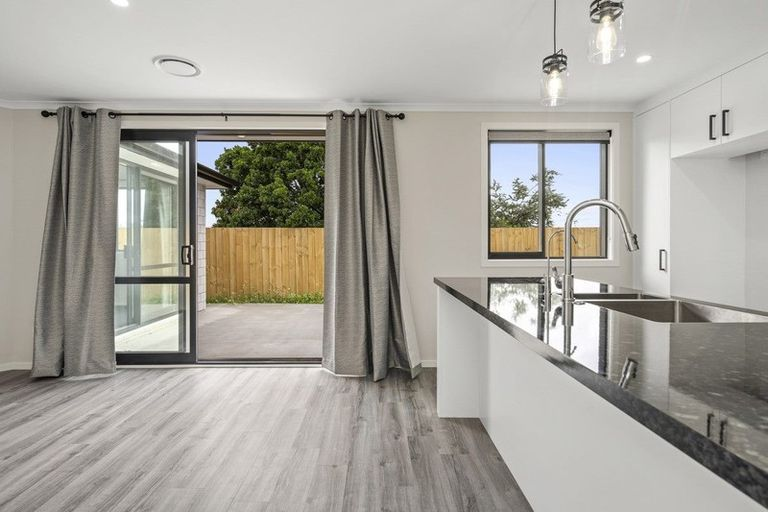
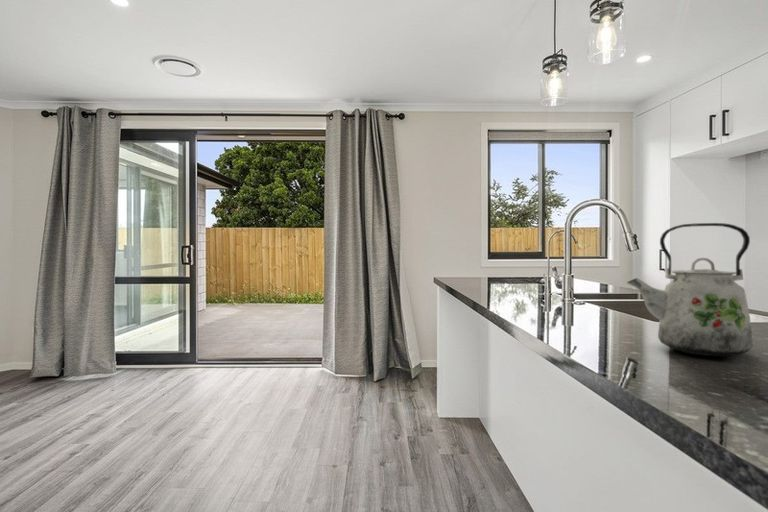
+ kettle (685, 287)
